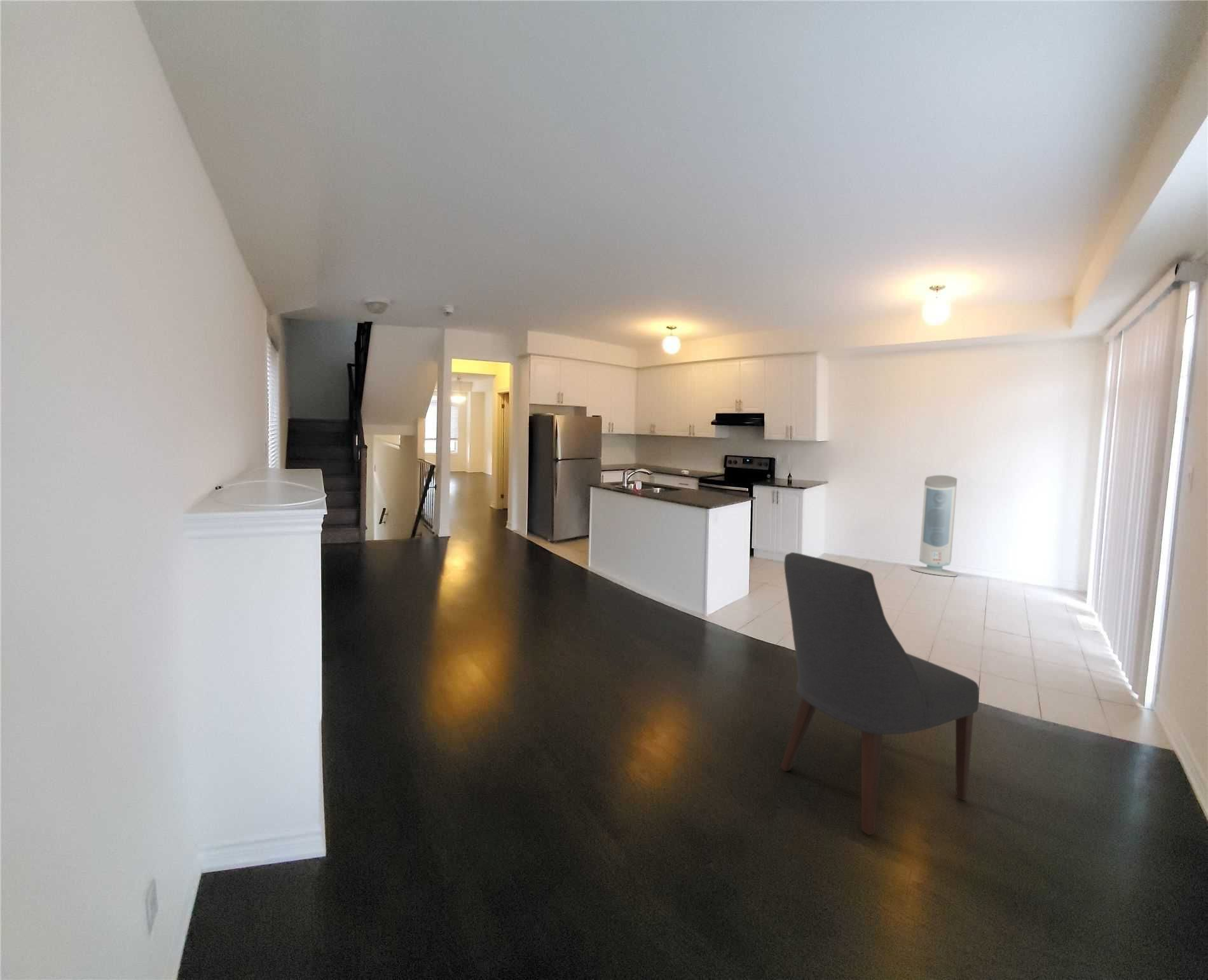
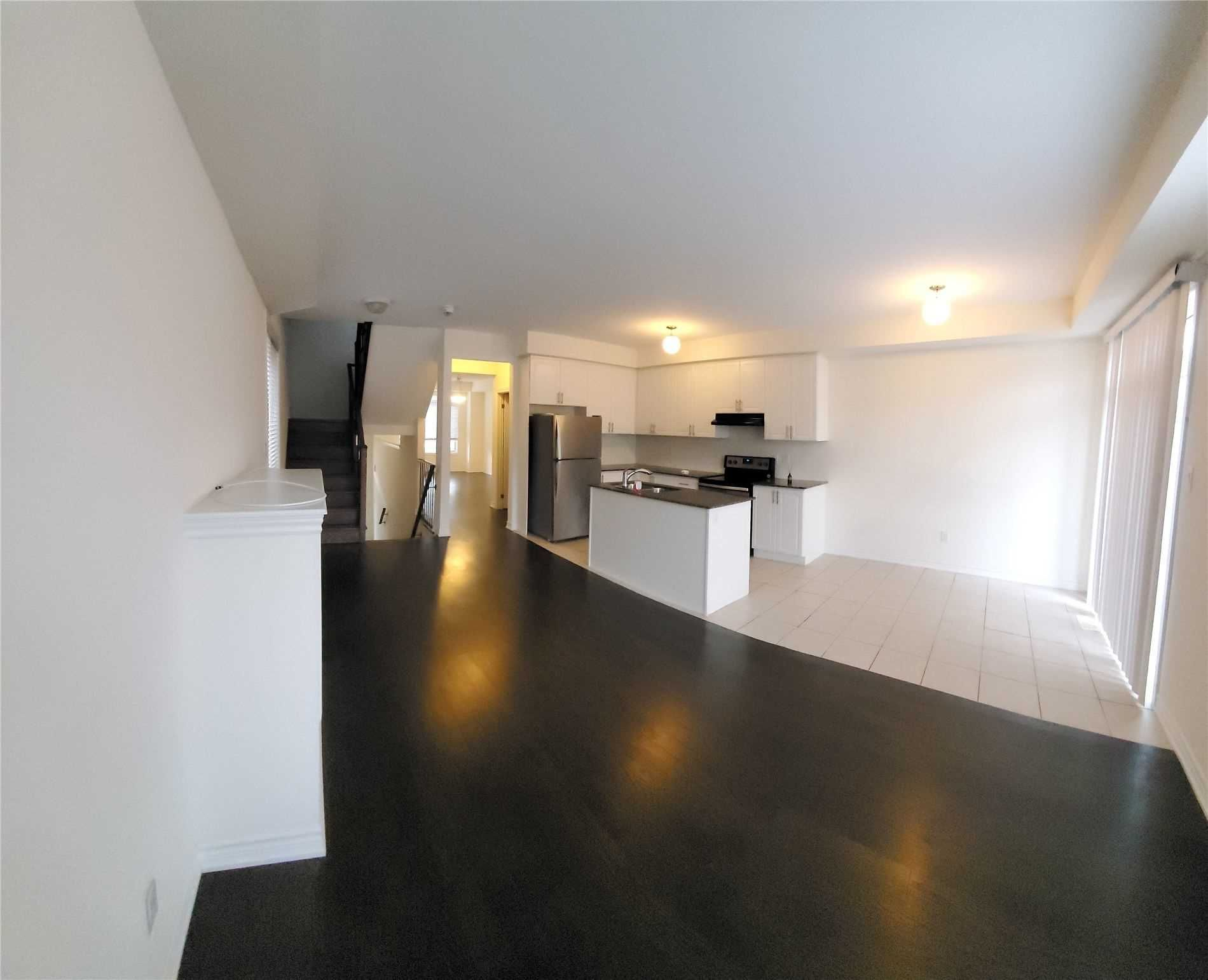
- air purifier (937, 524)
- chair (867, 671)
